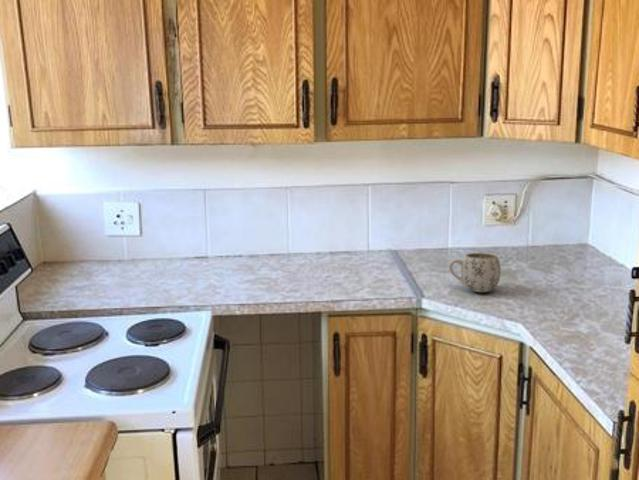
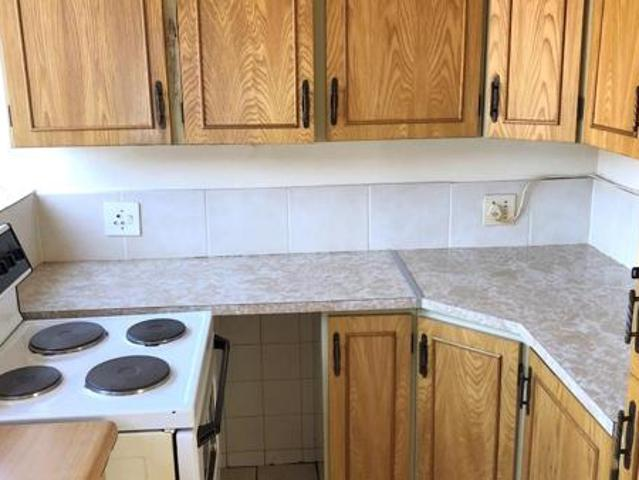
- mug (474, 272)
